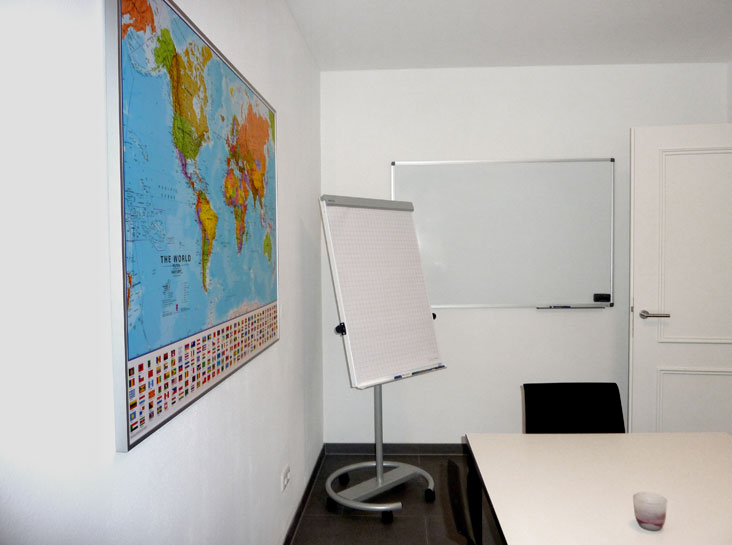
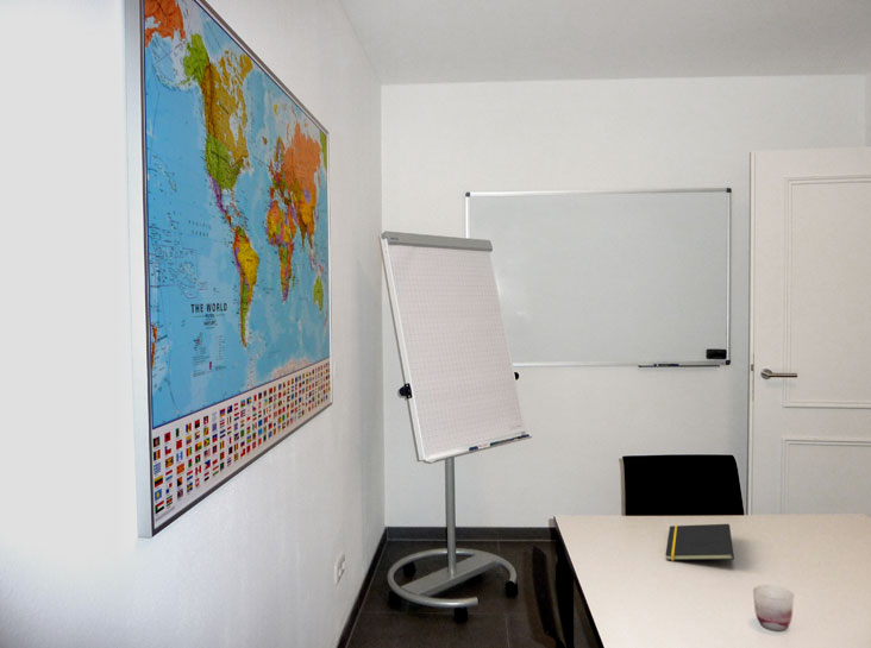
+ notepad (698, 541)
